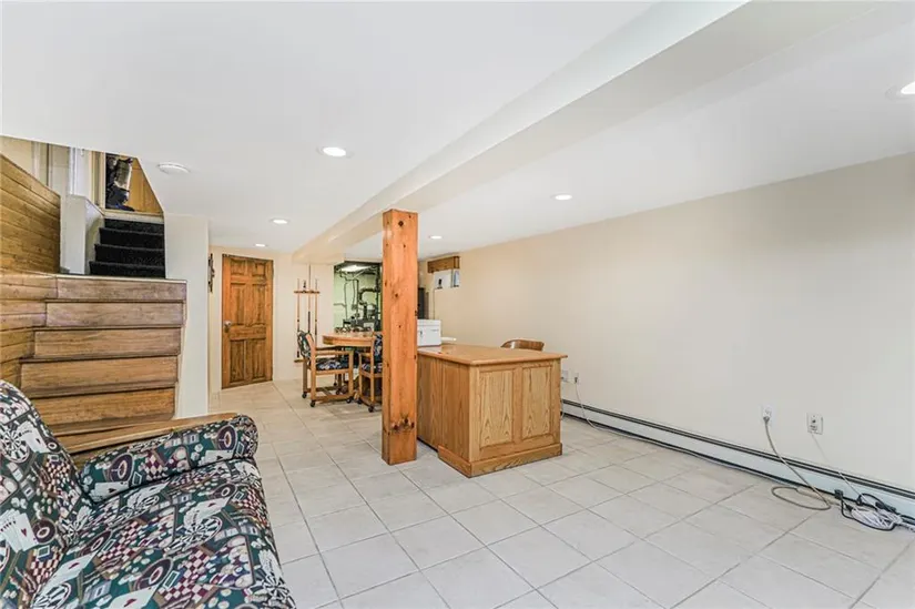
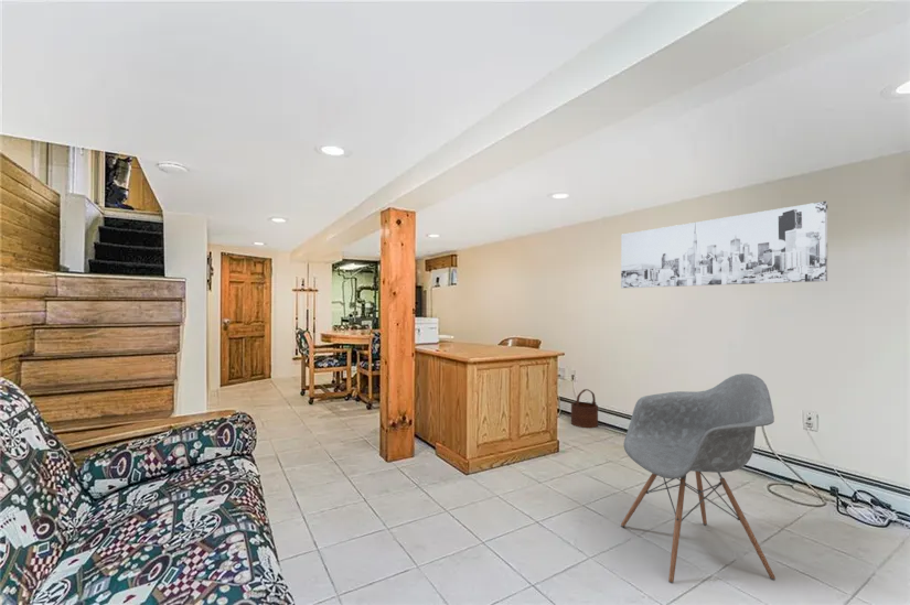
+ armchair (694, 462)
+ wooden bucket (584, 407)
+ wall art (704, 252)
